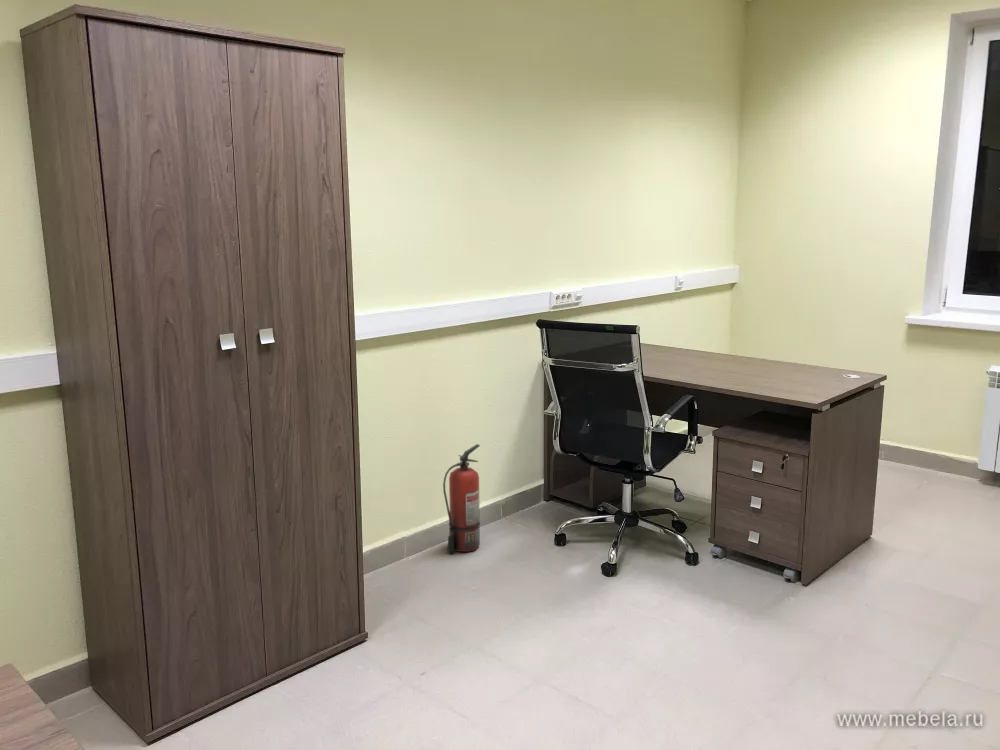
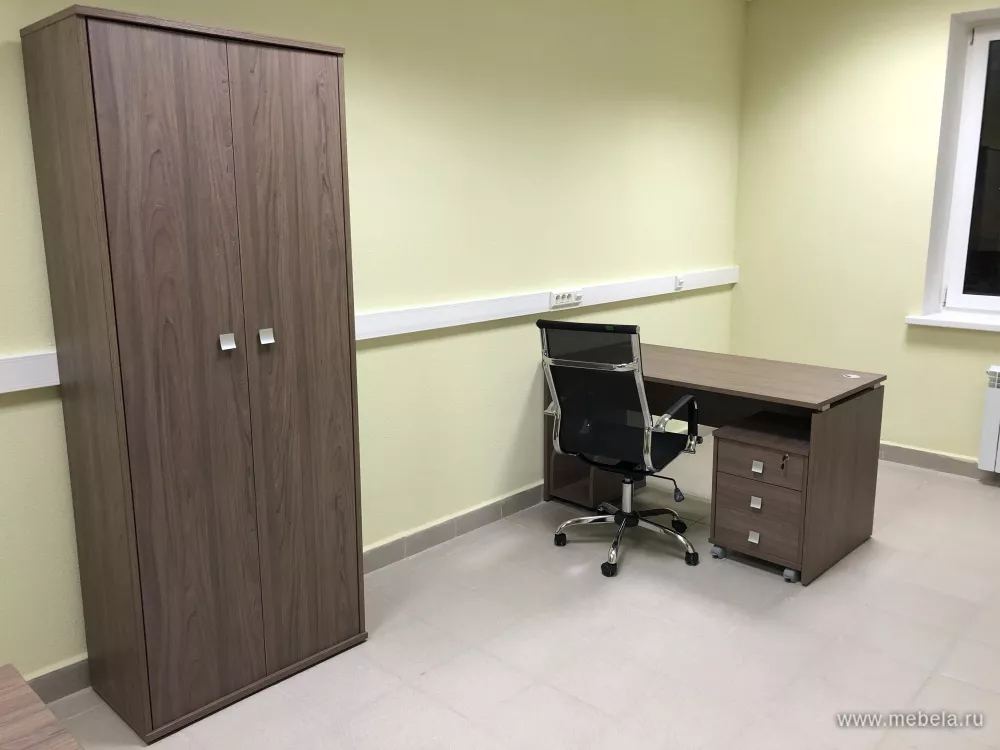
- fire extinguisher (461, 499)
